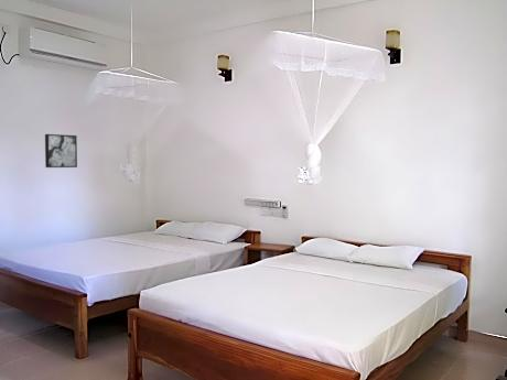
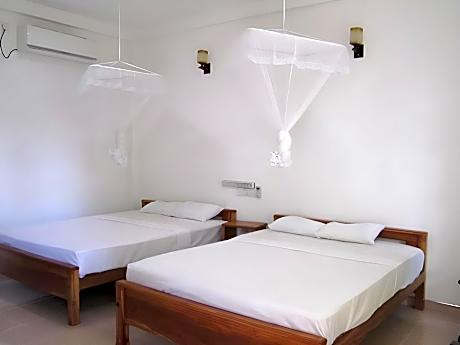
- wall art (61, 151)
